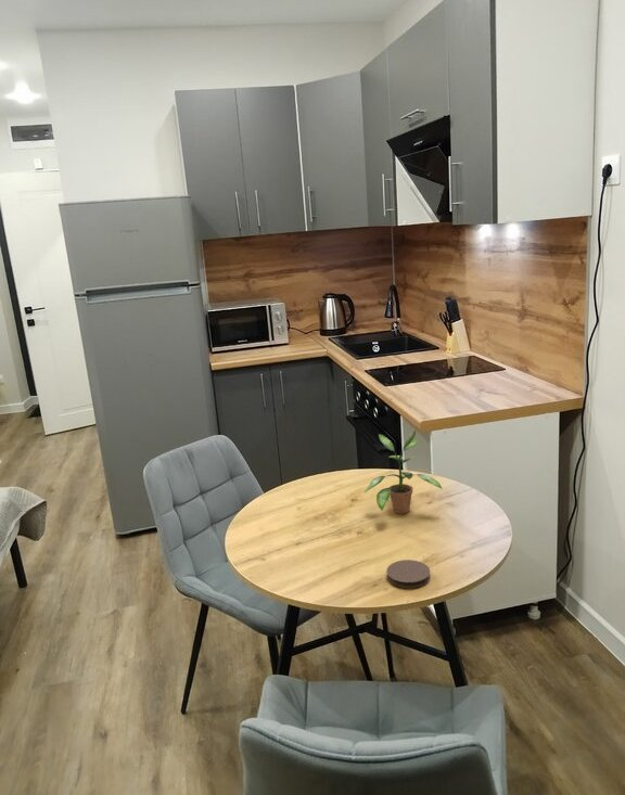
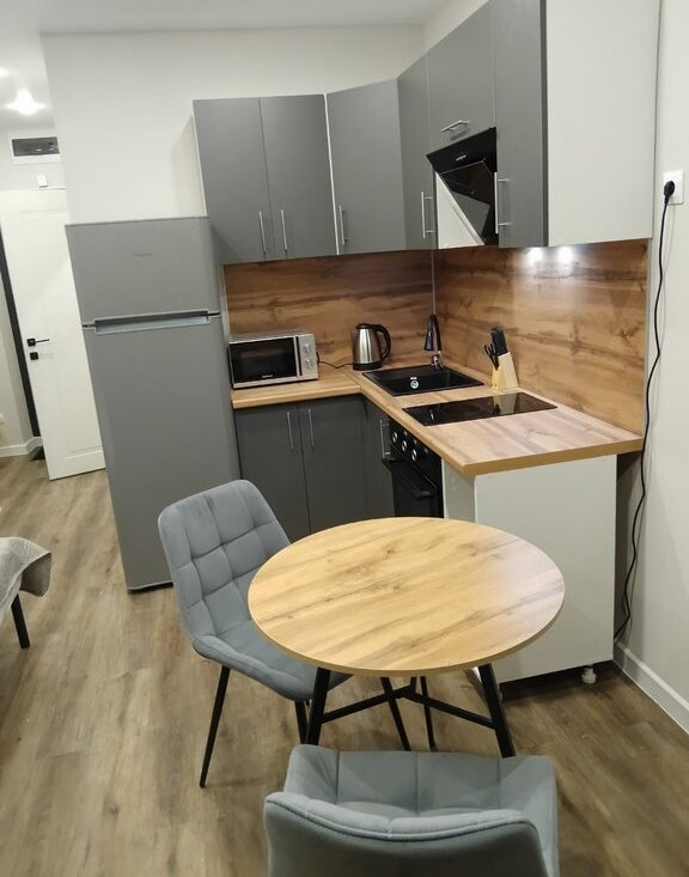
- potted plant (399, 472)
- coaster (408, 573)
